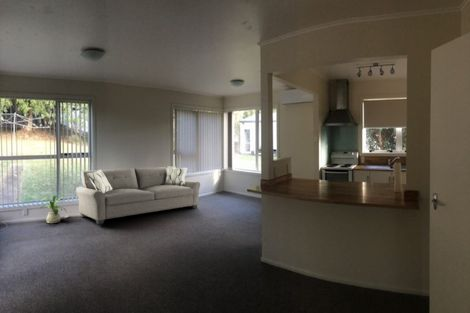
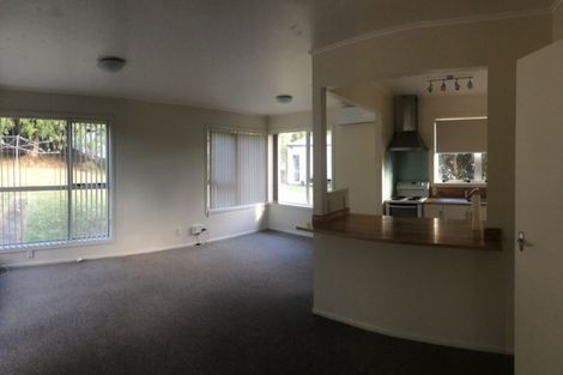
- house plant (54, 207)
- sofa (142, 190)
